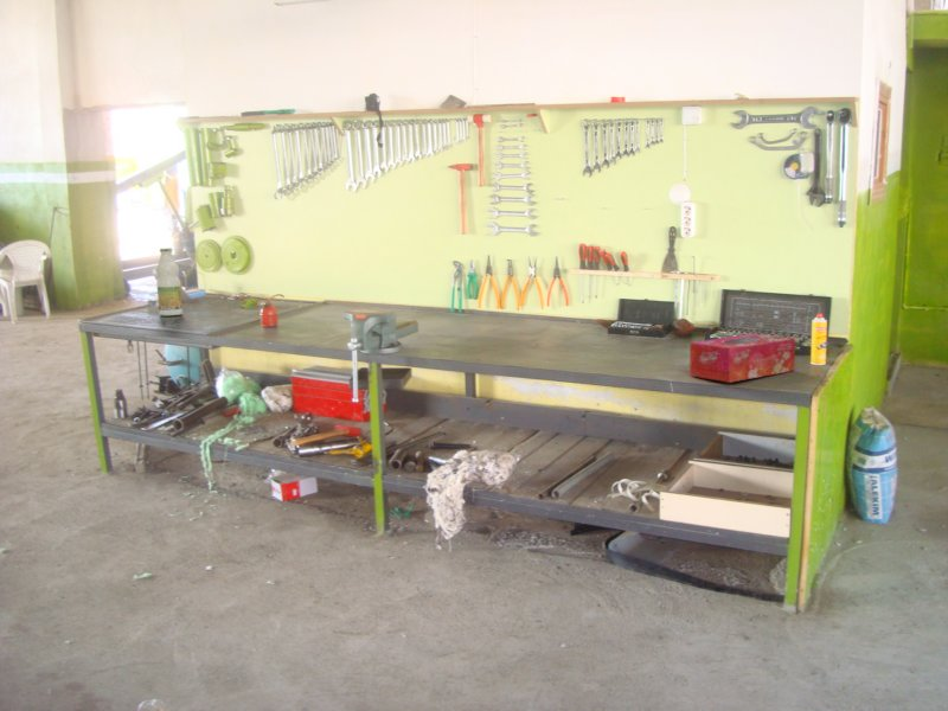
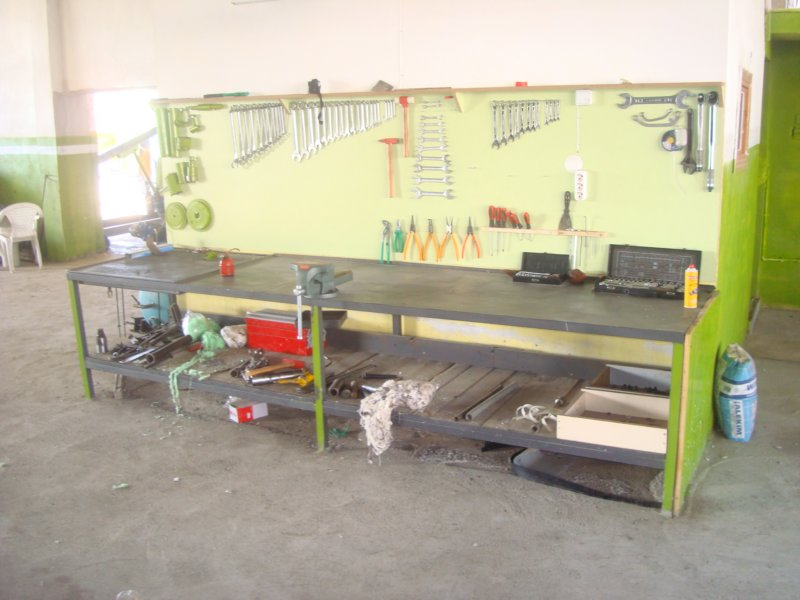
- bottle (168, 281)
- tissue box (742, 357)
